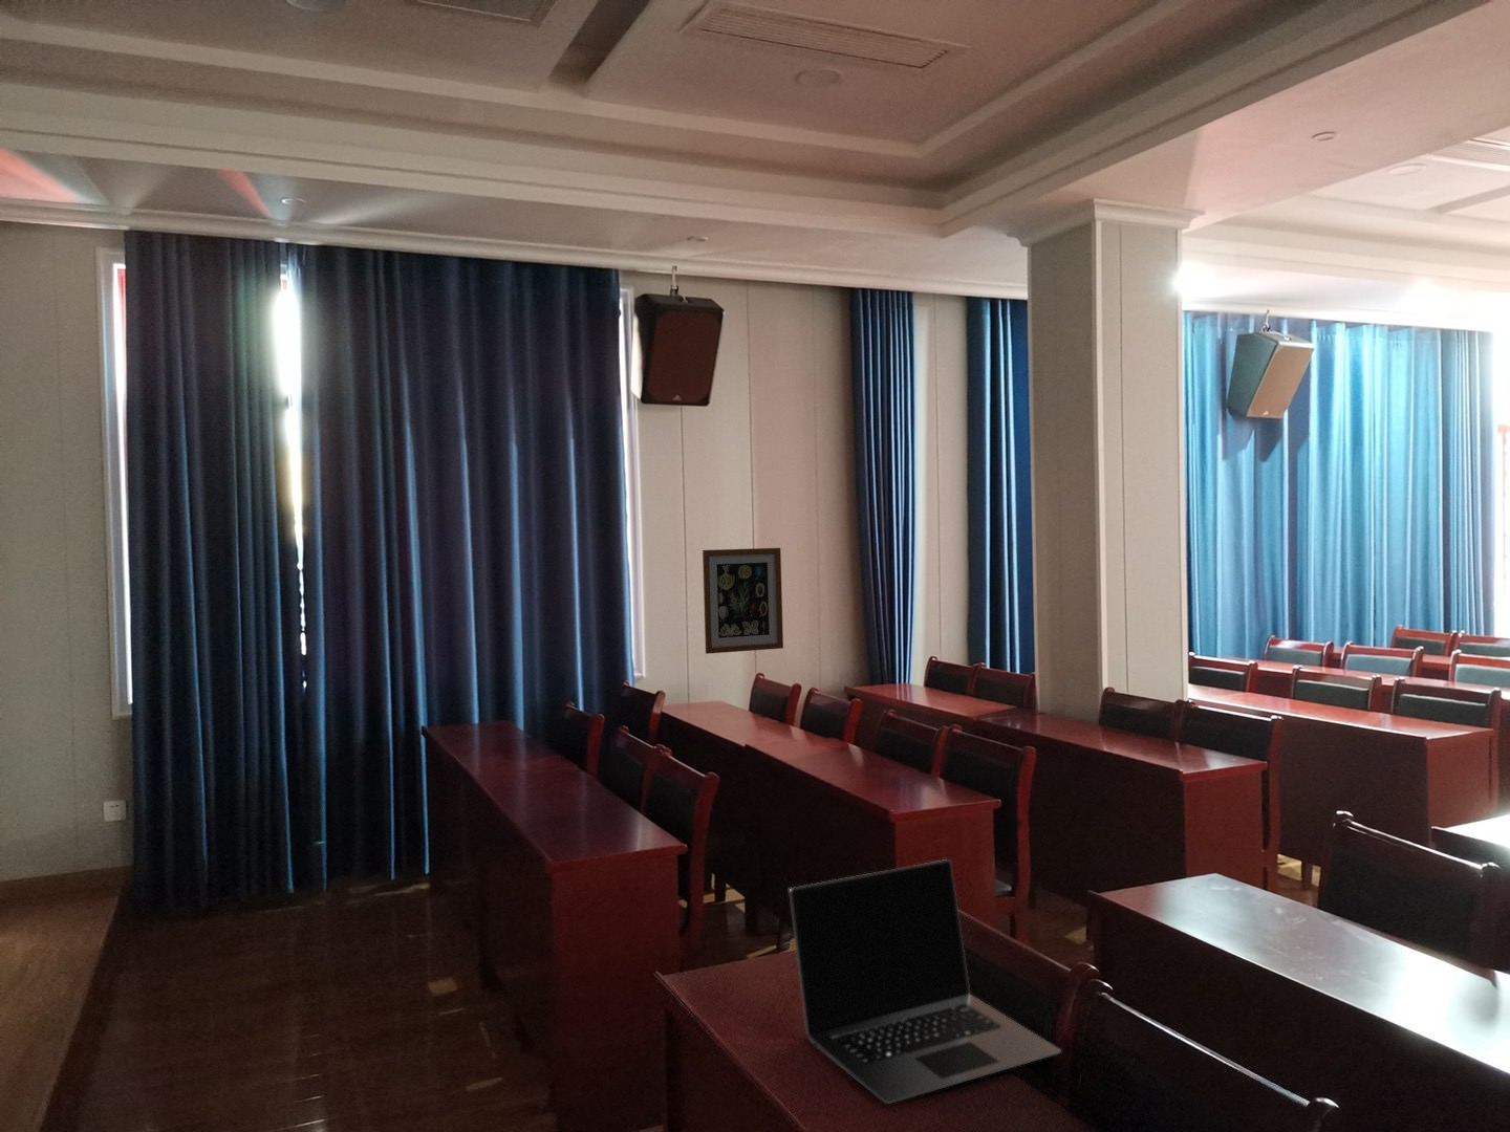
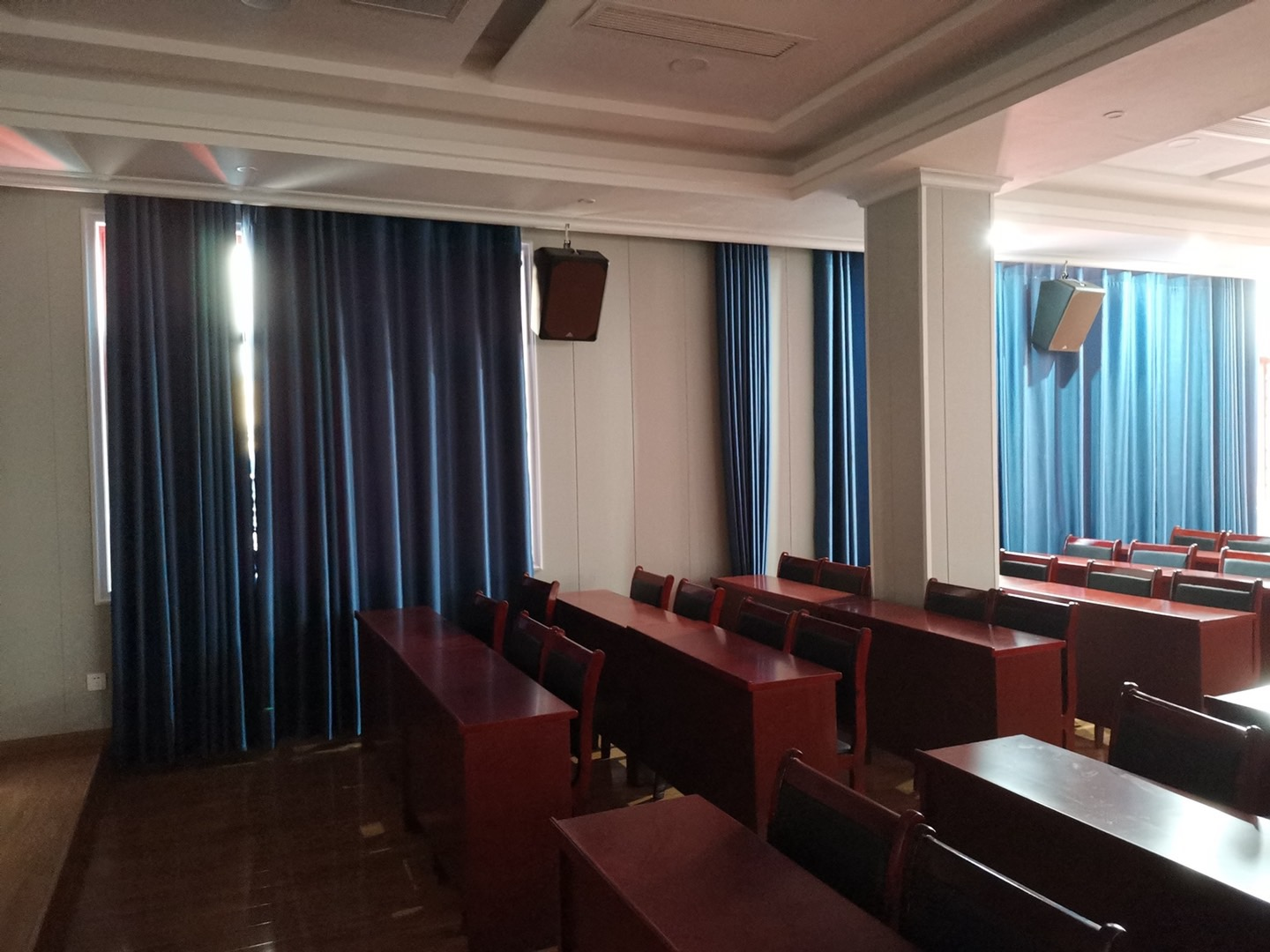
- laptop (920, 968)
- wall art (743, 599)
